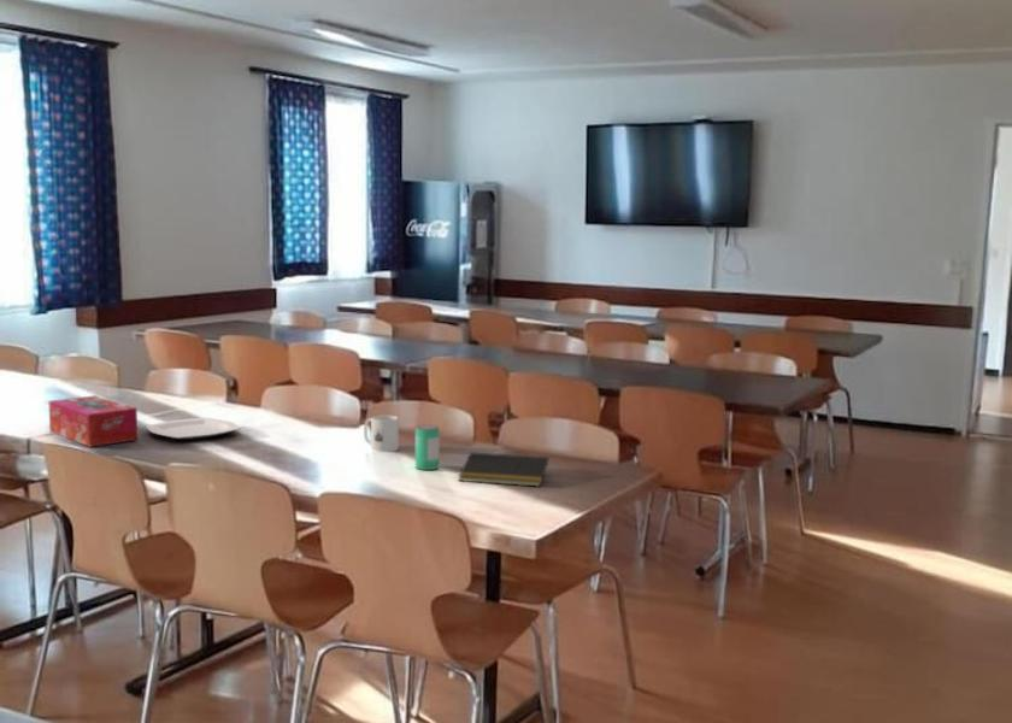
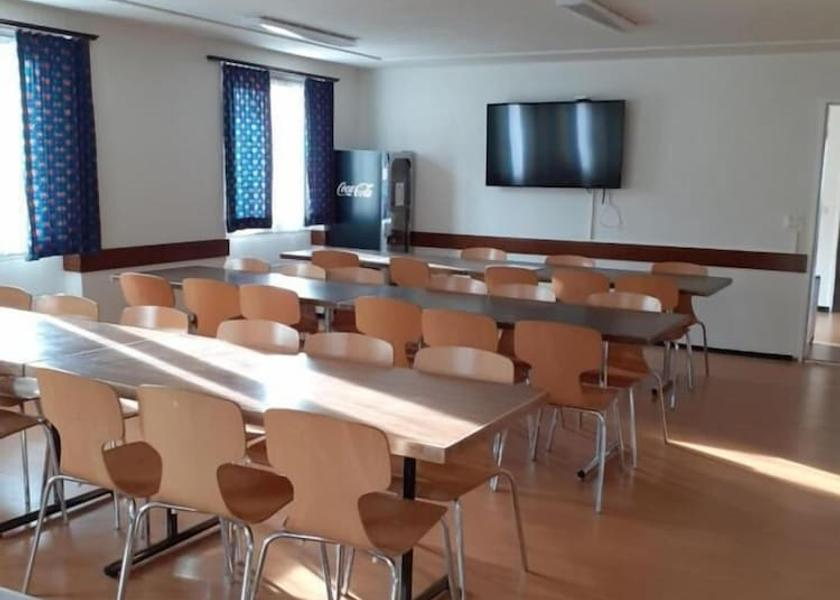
- notepad (504, 469)
- beverage can (426, 447)
- plate (193, 429)
- mug (380, 433)
- tissue box (92, 419)
